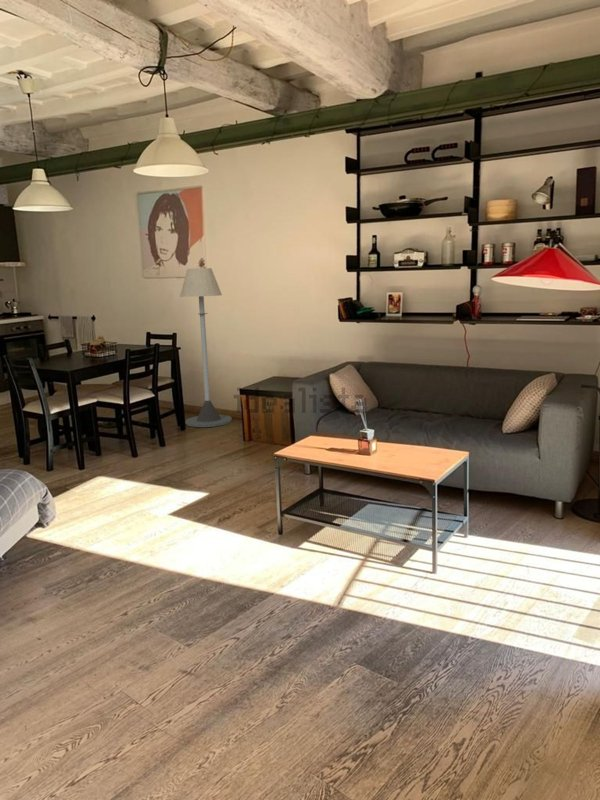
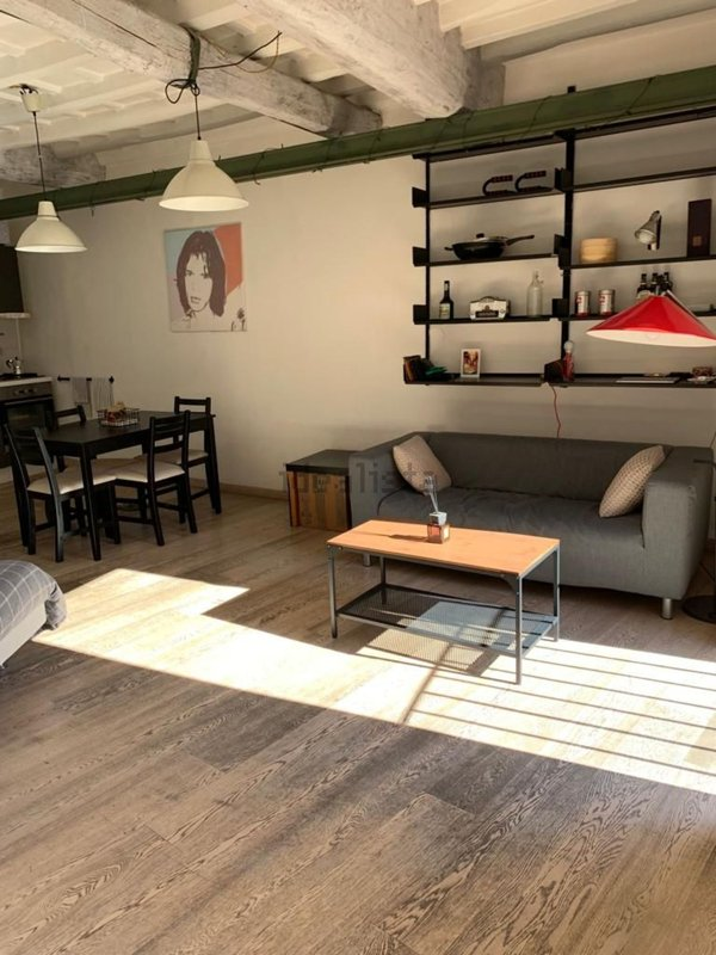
- floor lamp (204, 347)
